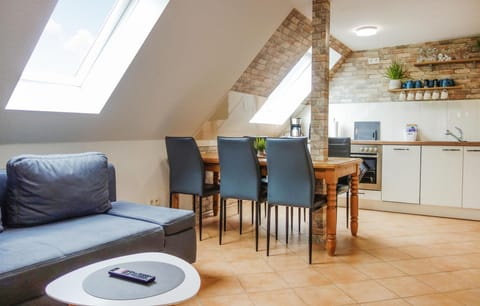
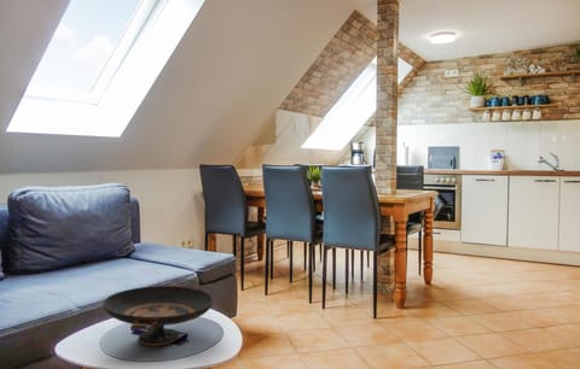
+ decorative bowl (160, 317)
